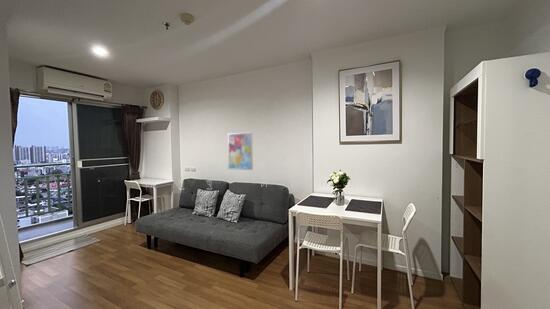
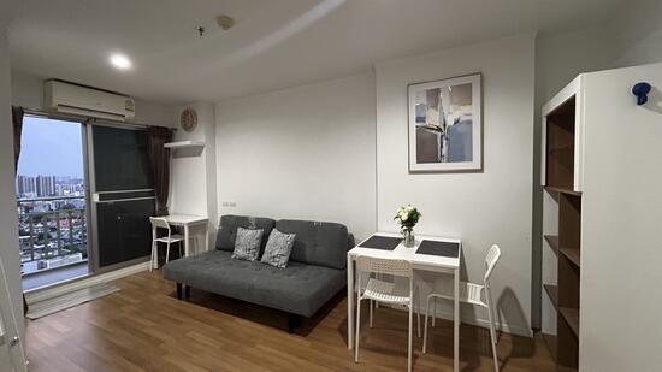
- wall art (239, 151)
